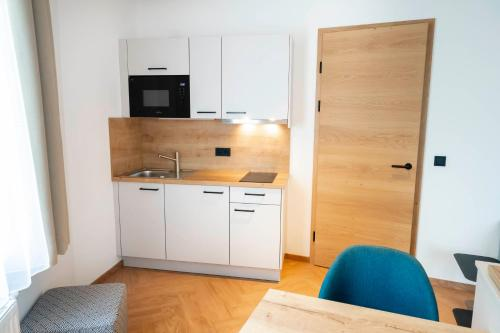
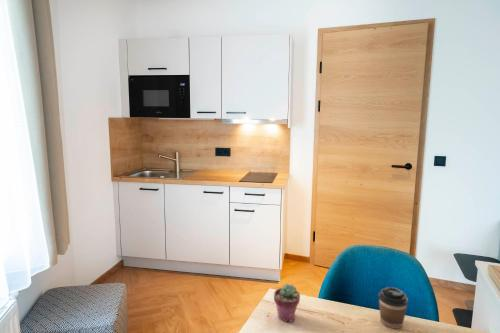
+ coffee cup (392, 305)
+ potted succulent (286, 300)
